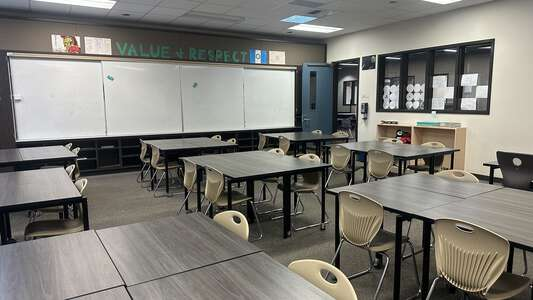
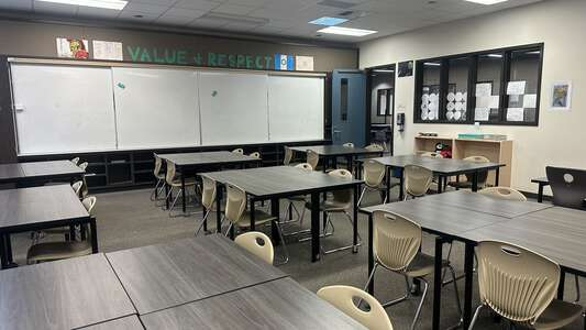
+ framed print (560, 96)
